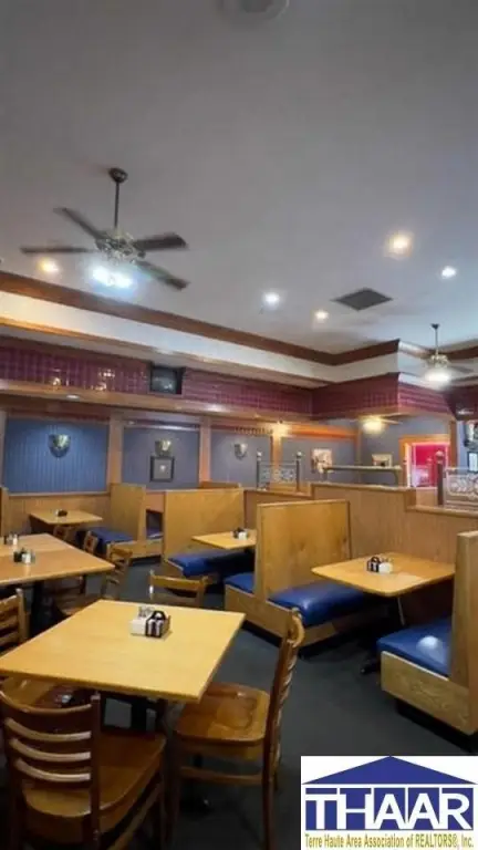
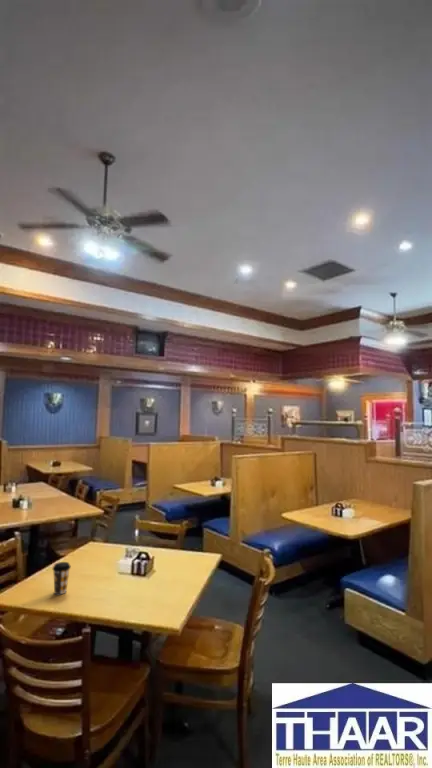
+ coffee cup (61, 578)
